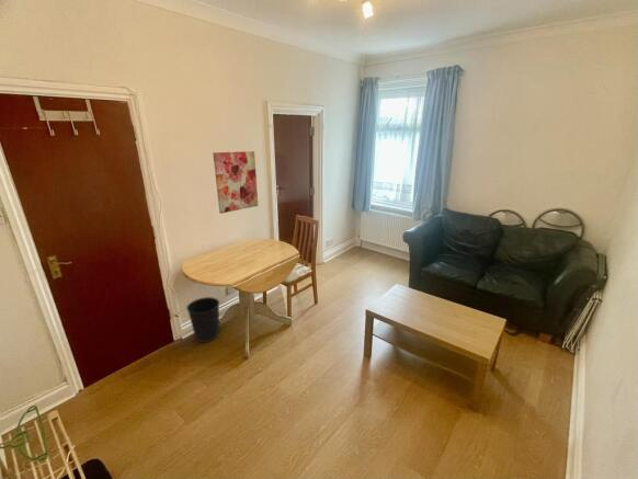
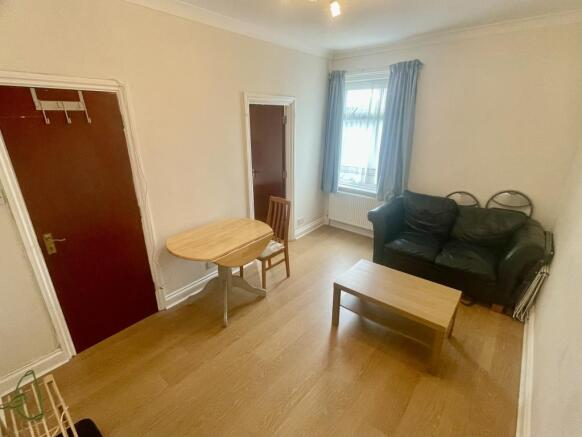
- wall art (237, 181)
- wastebasket (205, 320)
